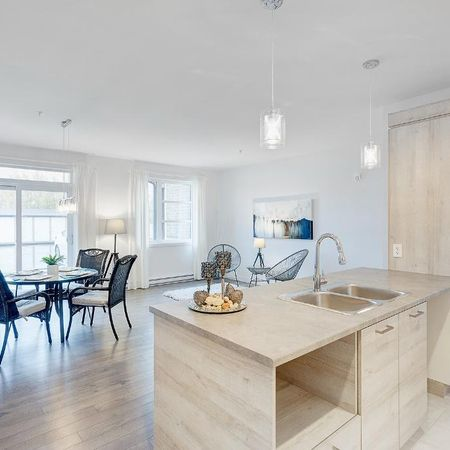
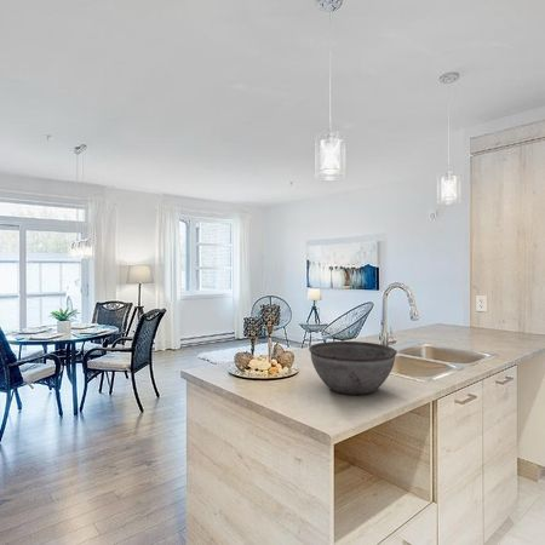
+ bowl (351, 368)
